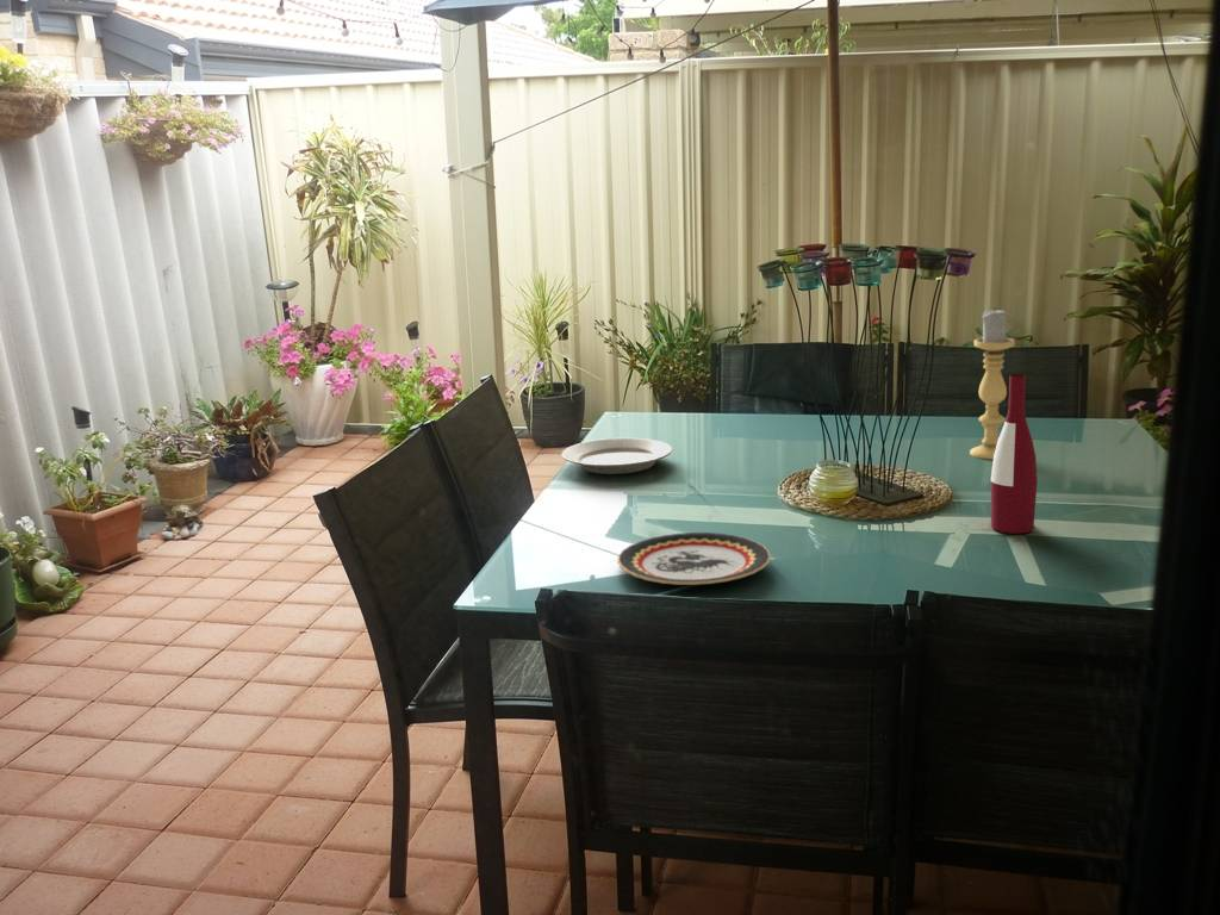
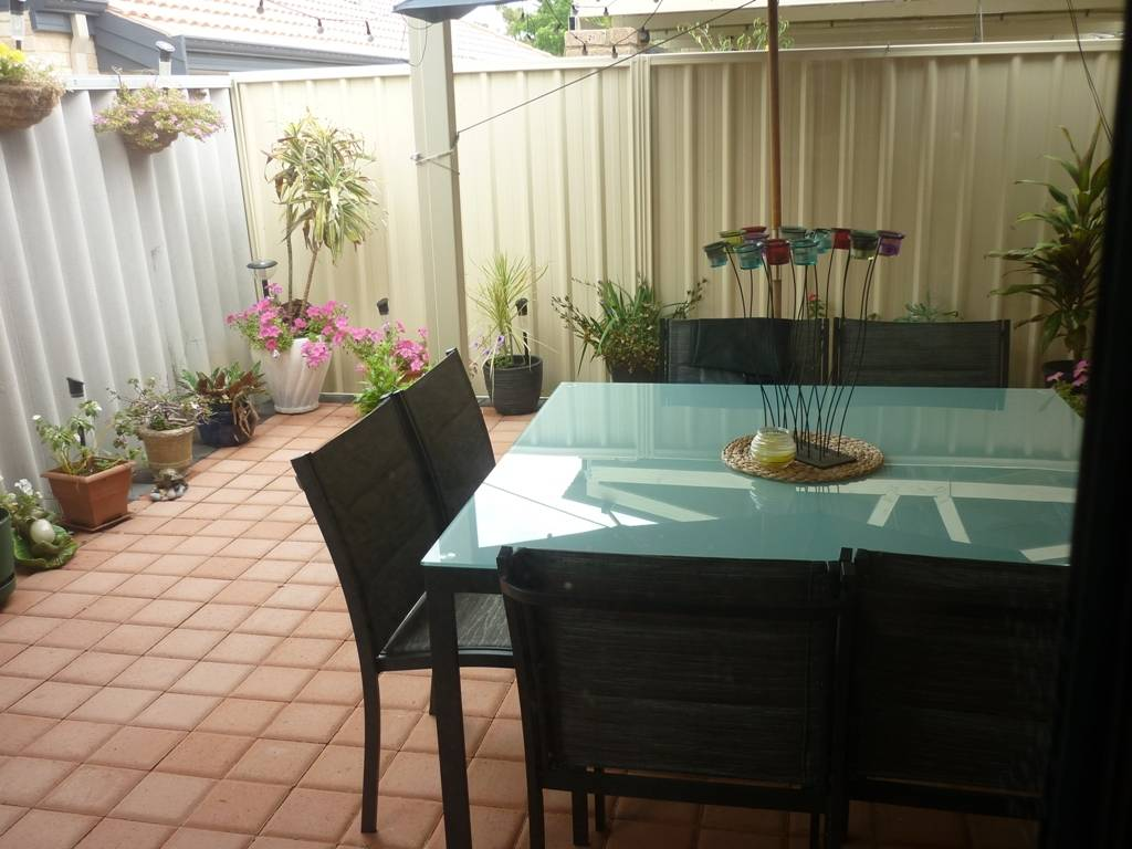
- alcohol (1014, 452)
- candle holder (992, 381)
- plate (693, 561)
- plate (617, 458)
